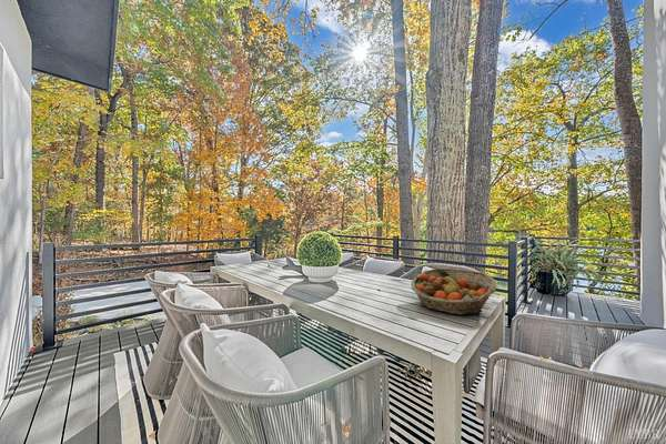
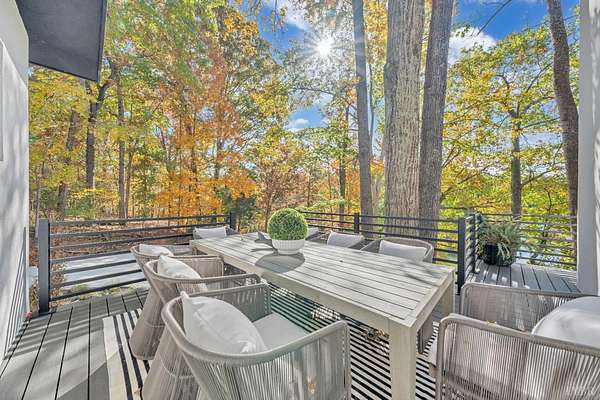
- fruit basket (451, 289)
